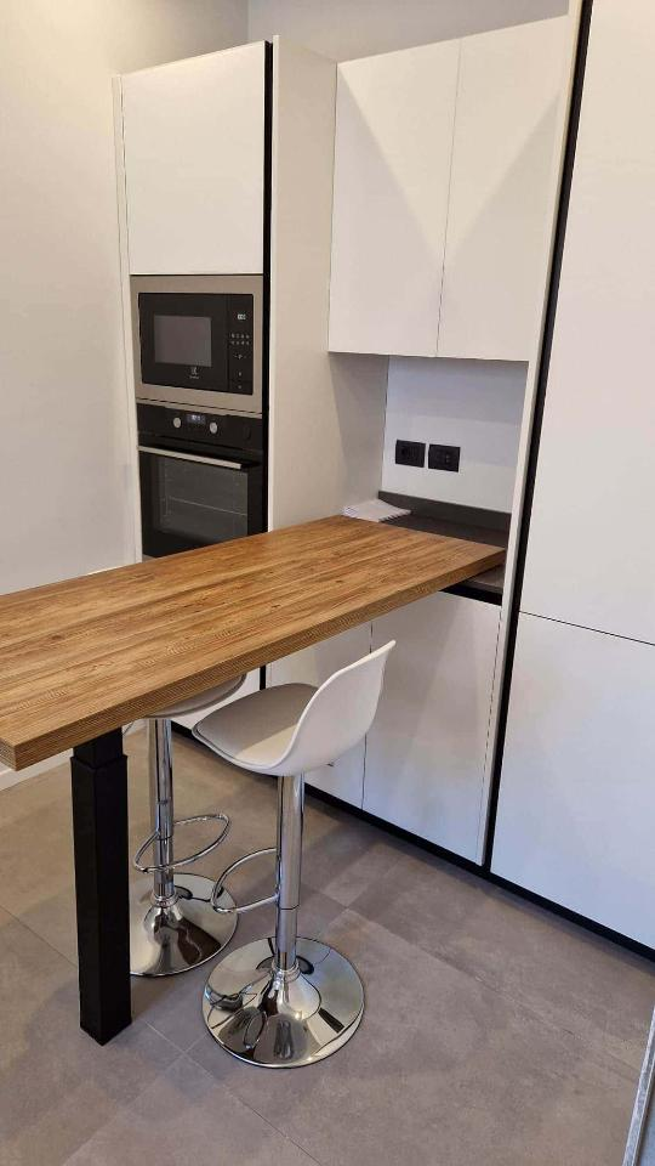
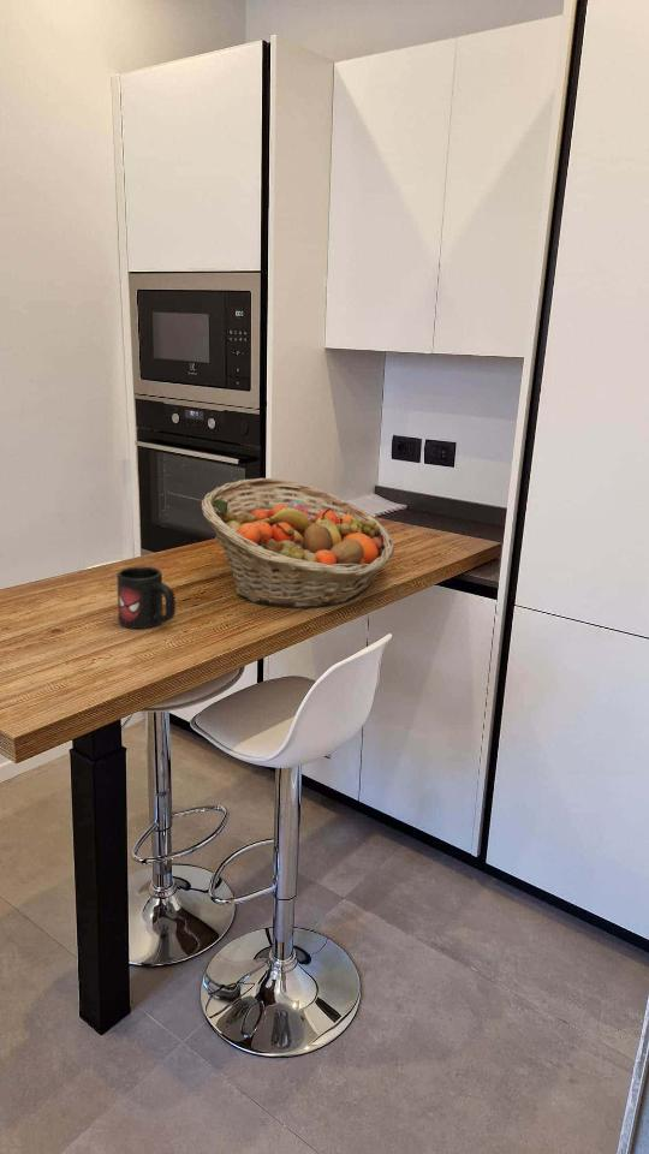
+ mug (147, 599)
+ fruit basket (299, 539)
